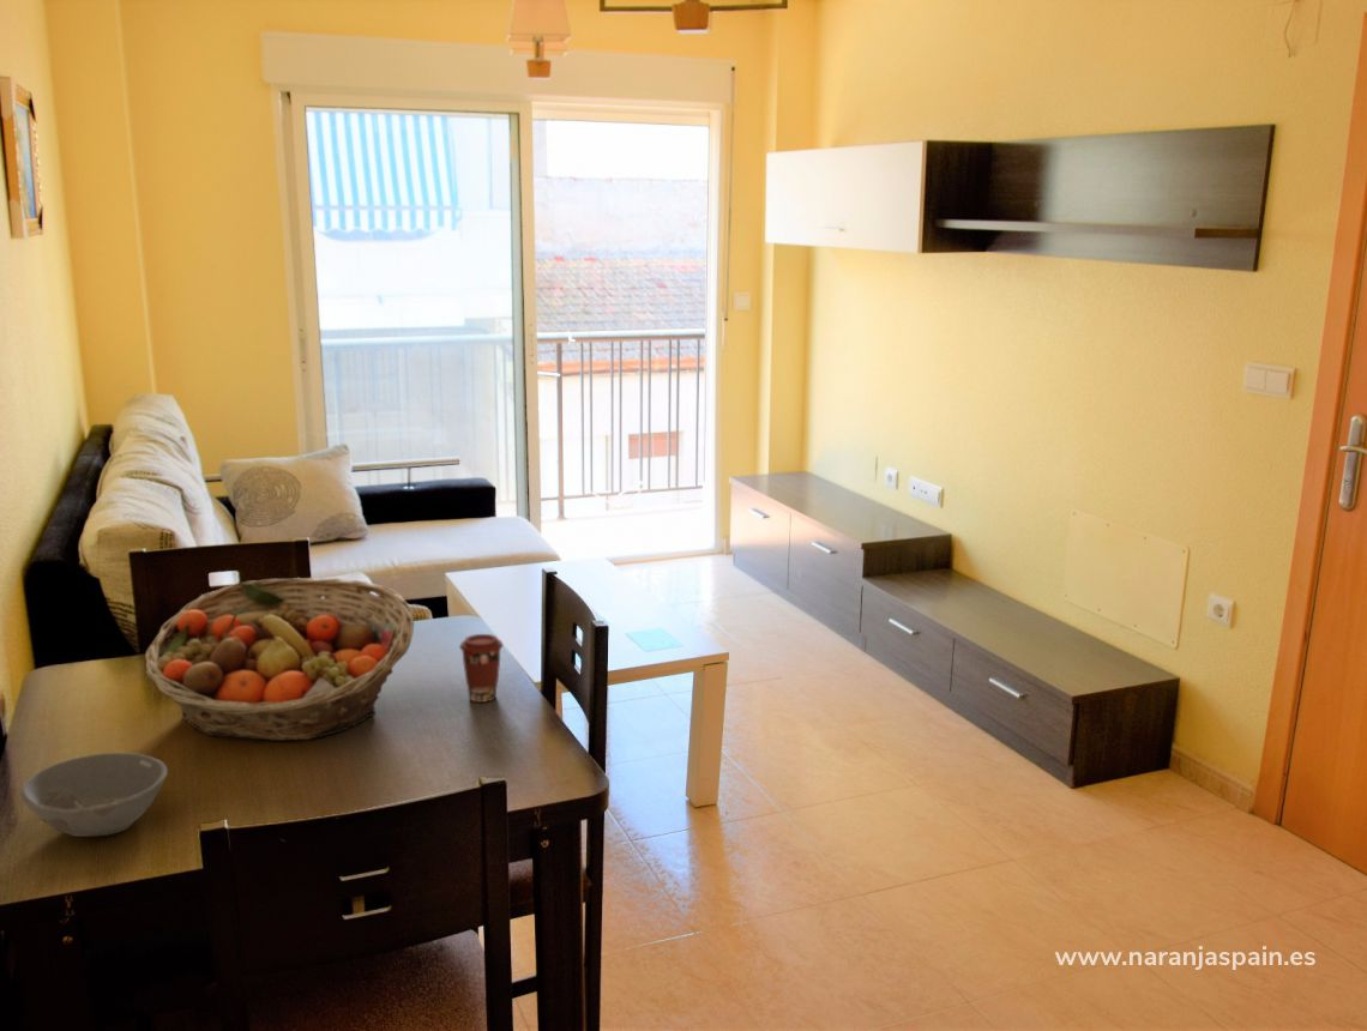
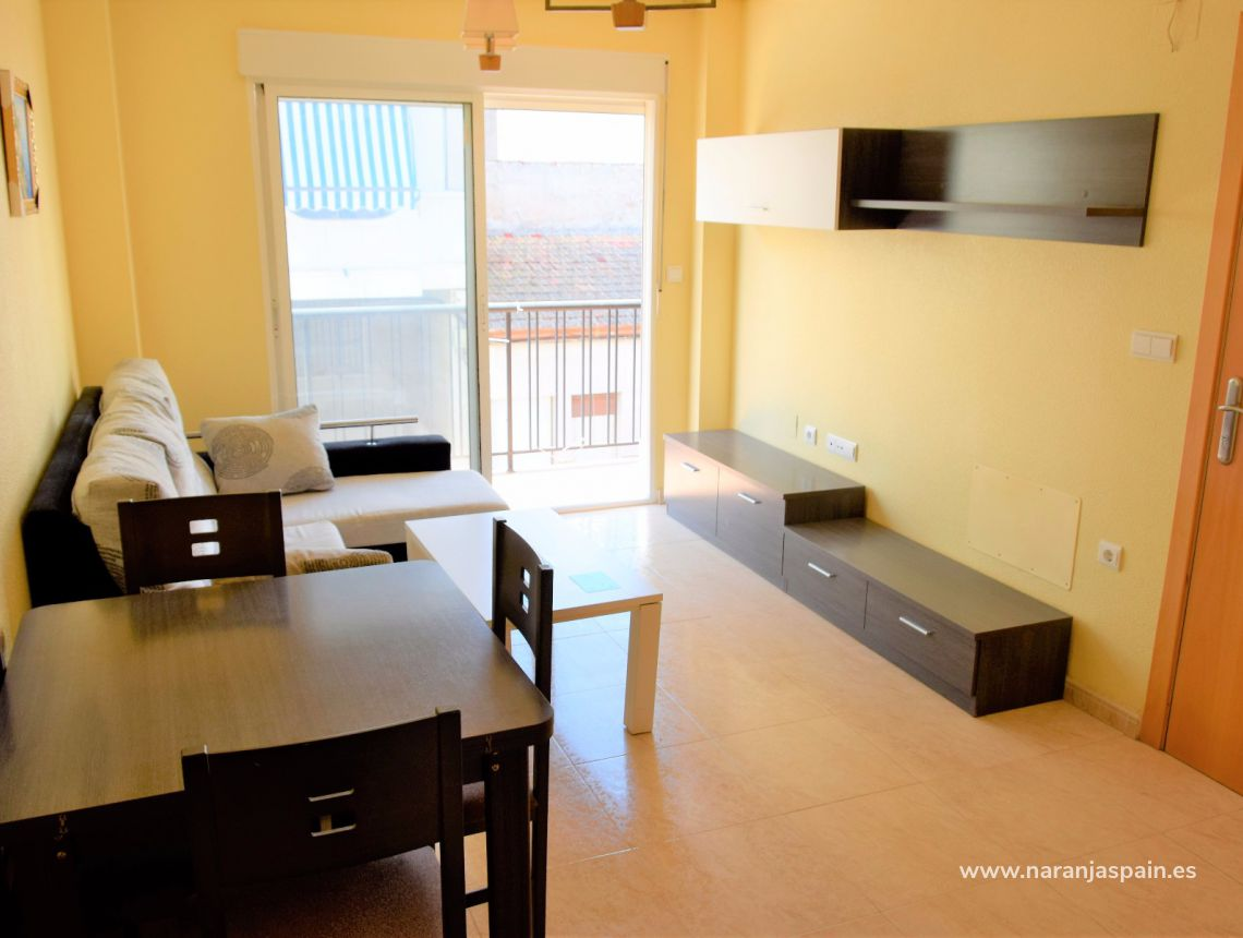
- coffee cup (481, 668)
- bowl (97, 802)
- fruit basket (283, 656)
